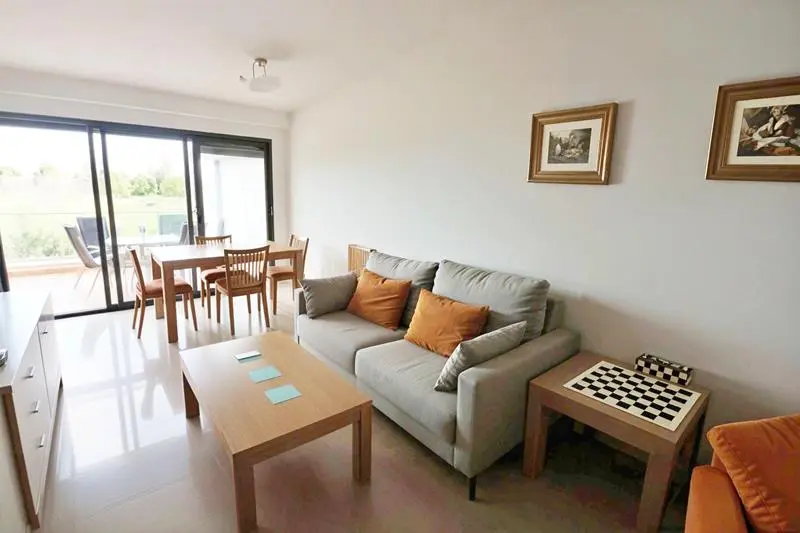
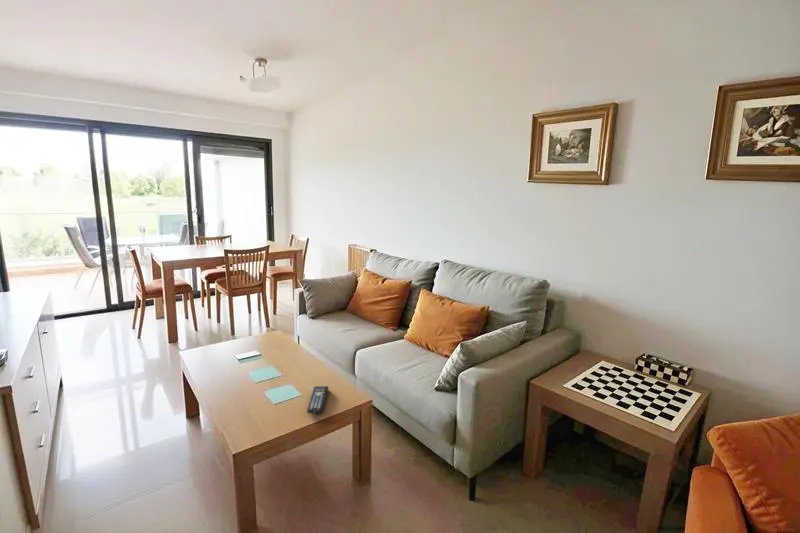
+ remote control (318, 398)
